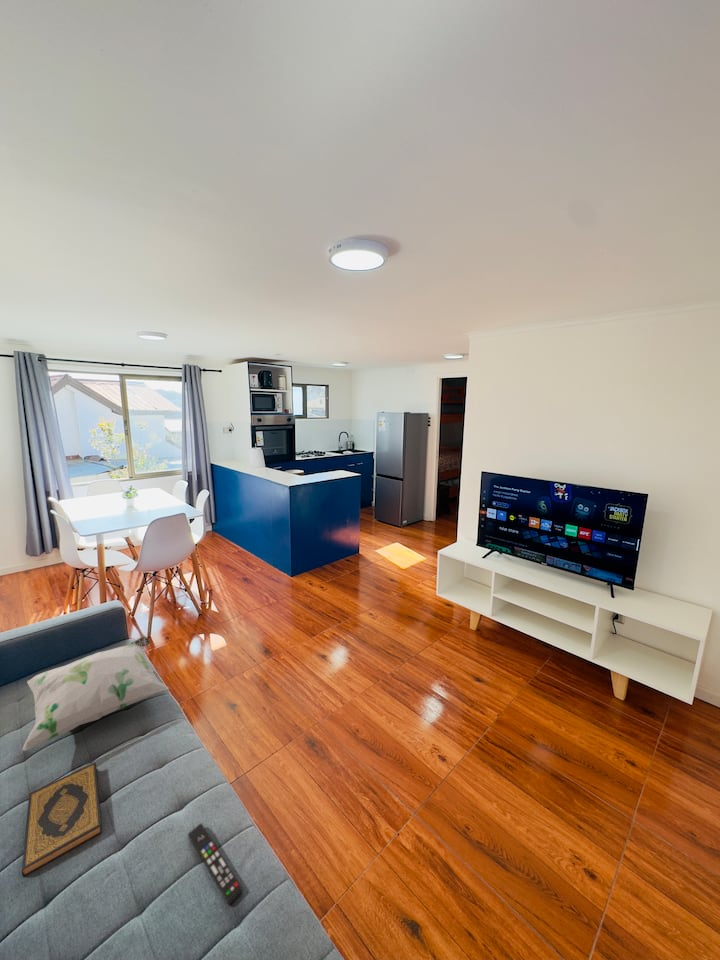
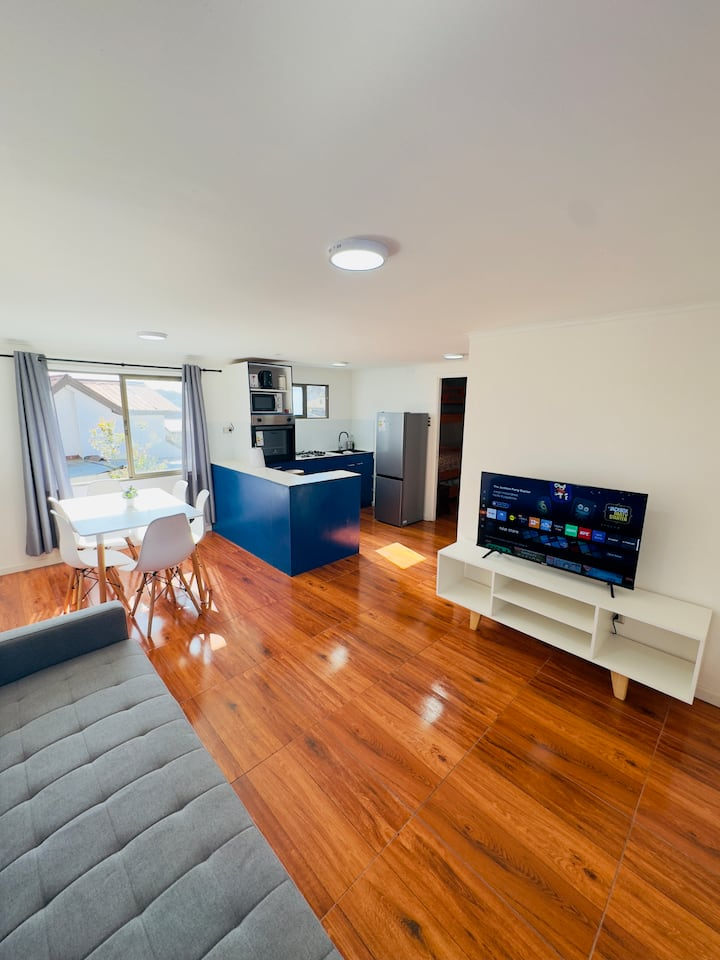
- hardback book (64, 812)
- decorative pillow (97, 682)
- remote control (213, 860)
